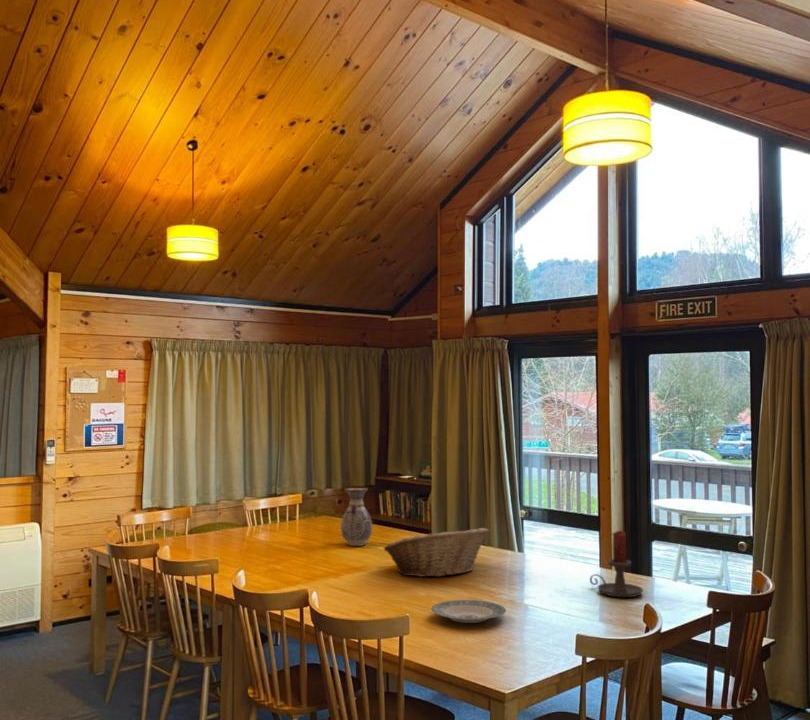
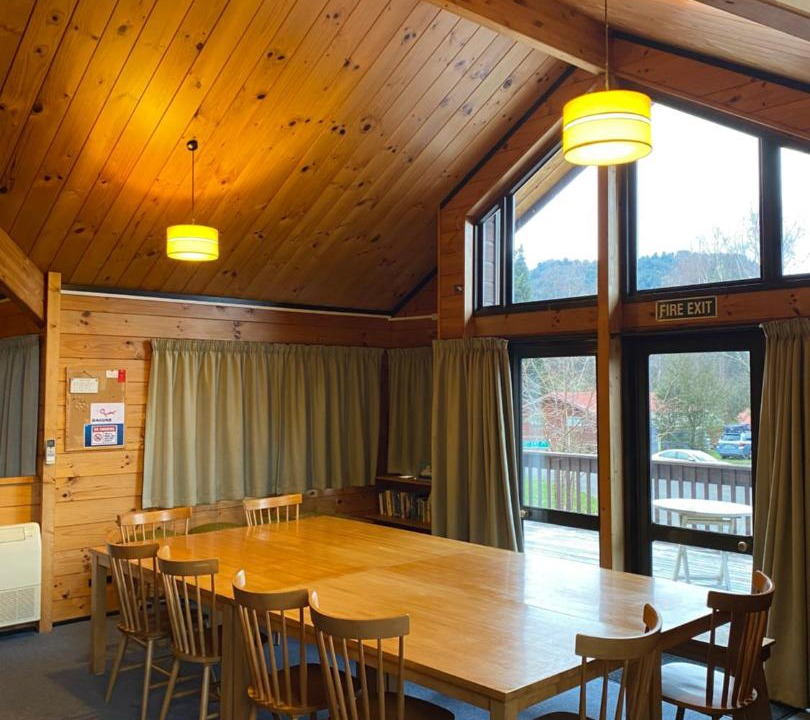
- fruit basket (437, 548)
- vase (356, 516)
- candle holder (614, 561)
- plate (468, 613)
